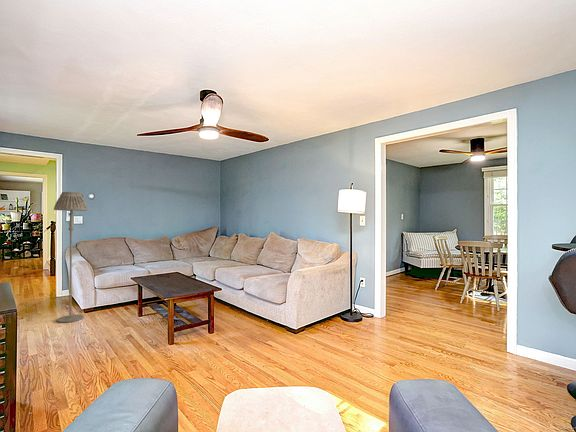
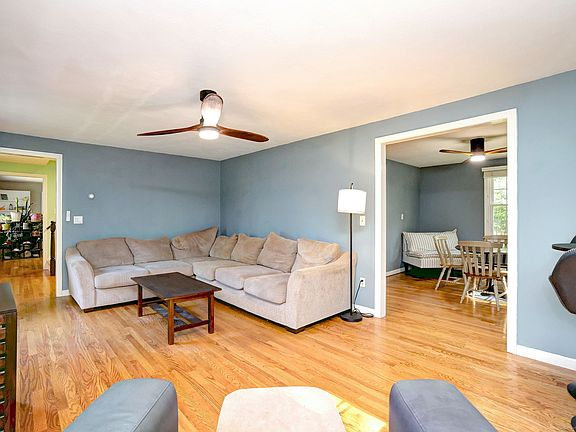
- floor lamp (70, 255)
